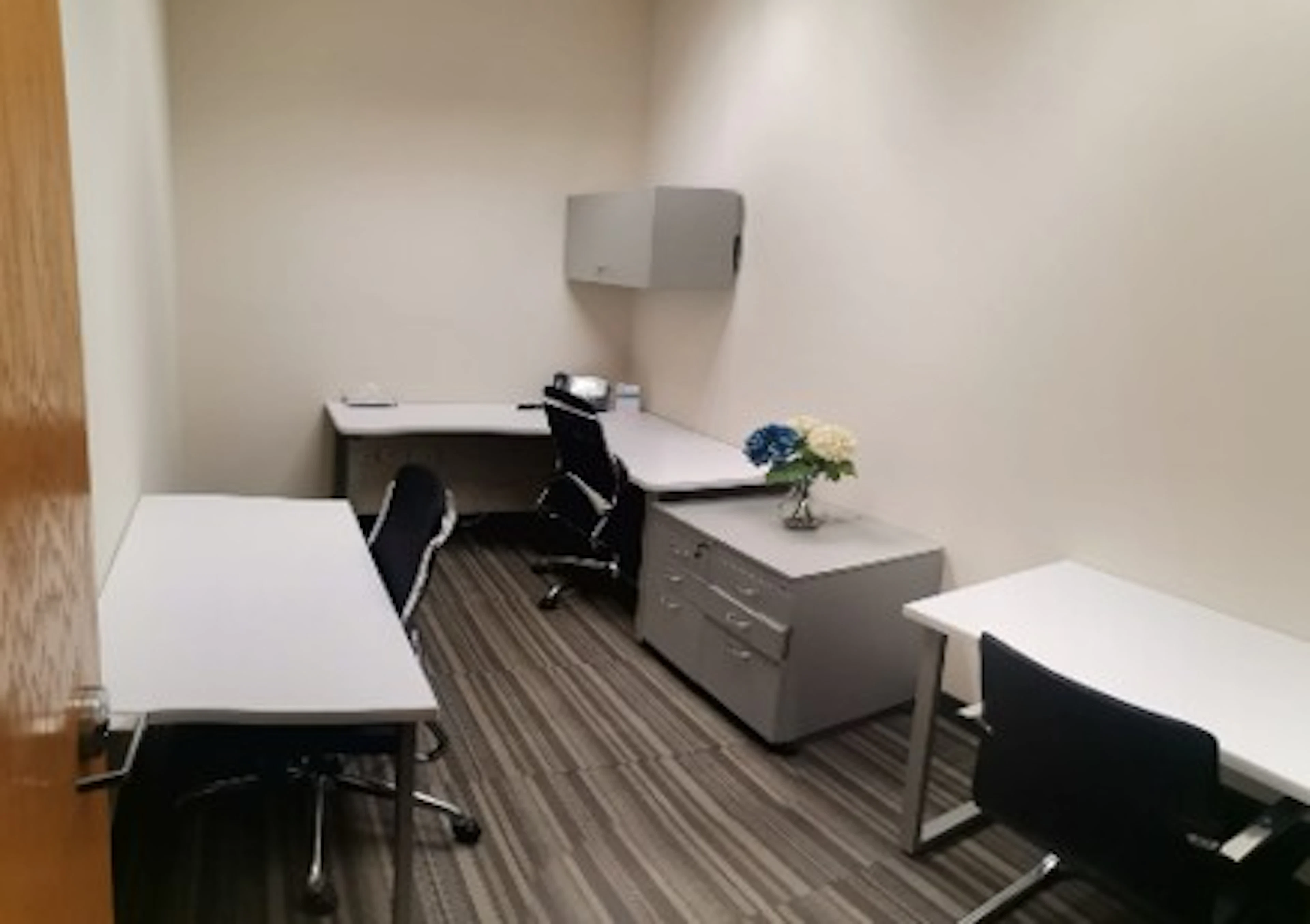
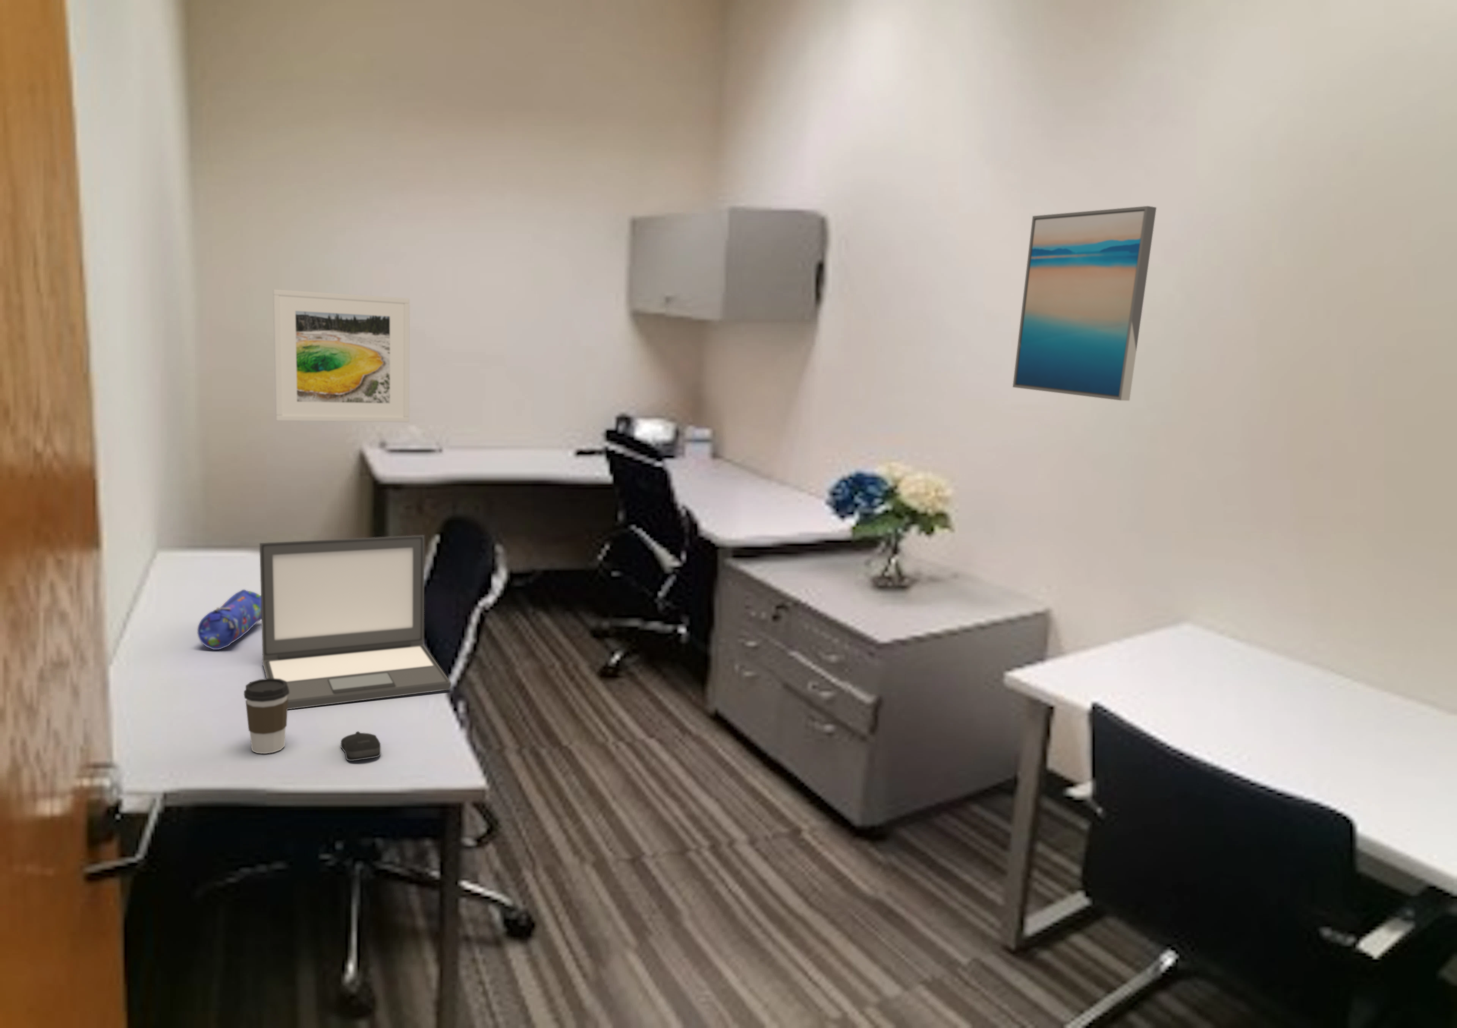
+ coffee cup (267, 716)
+ pencil case (232, 617)
+ laptop (355, 615)
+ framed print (344, 358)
+ wall art (1079, 304)
+ computer mouse (360, 743)
